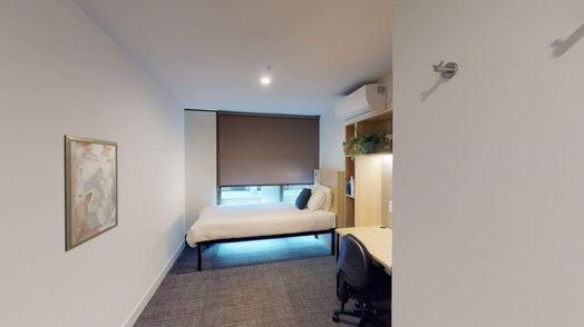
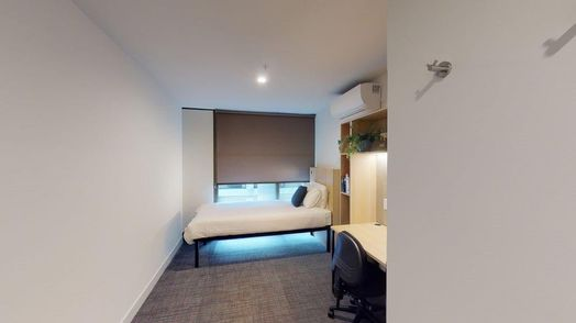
- wall art (96, 188)
